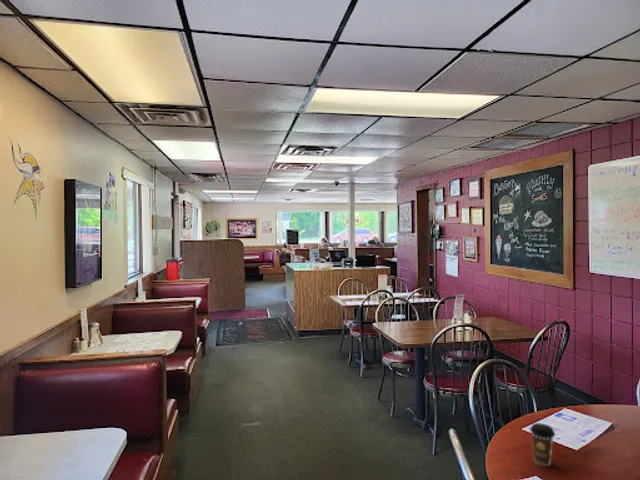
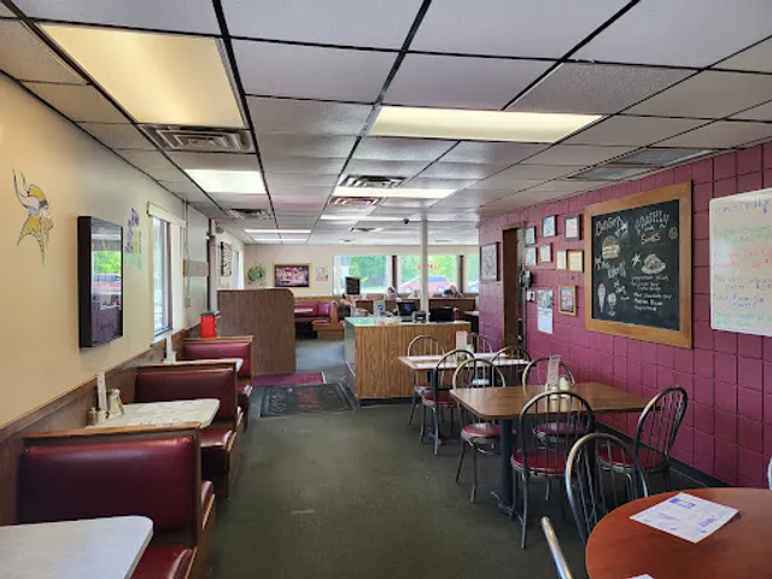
- coffee cup (542, 444)
